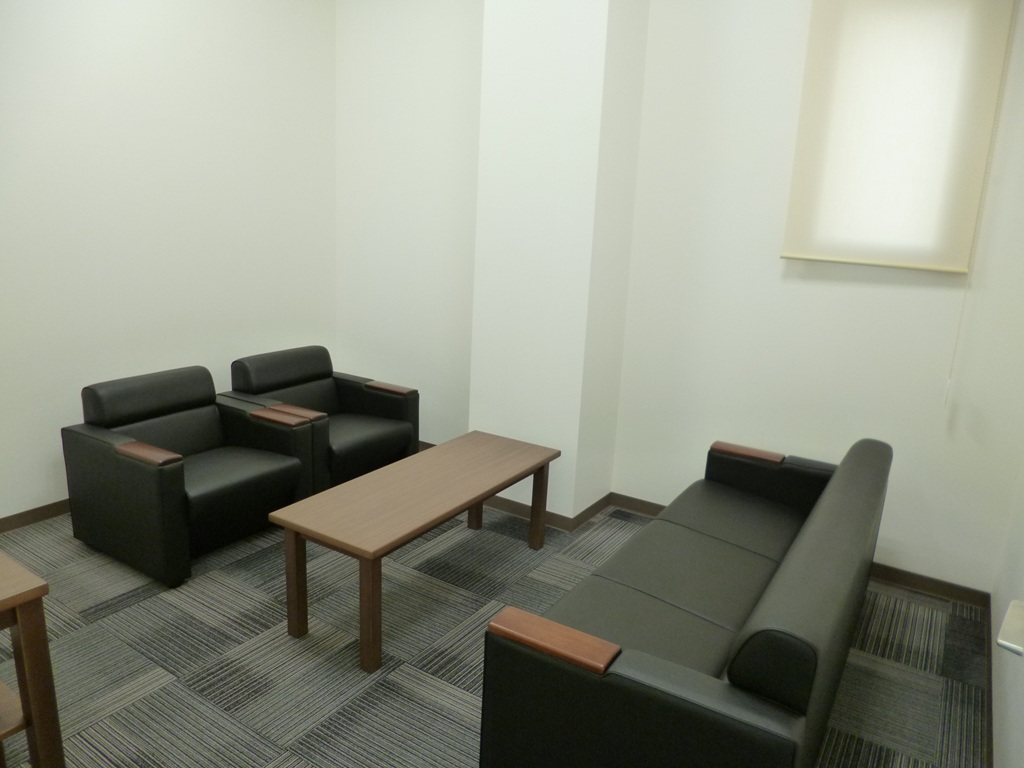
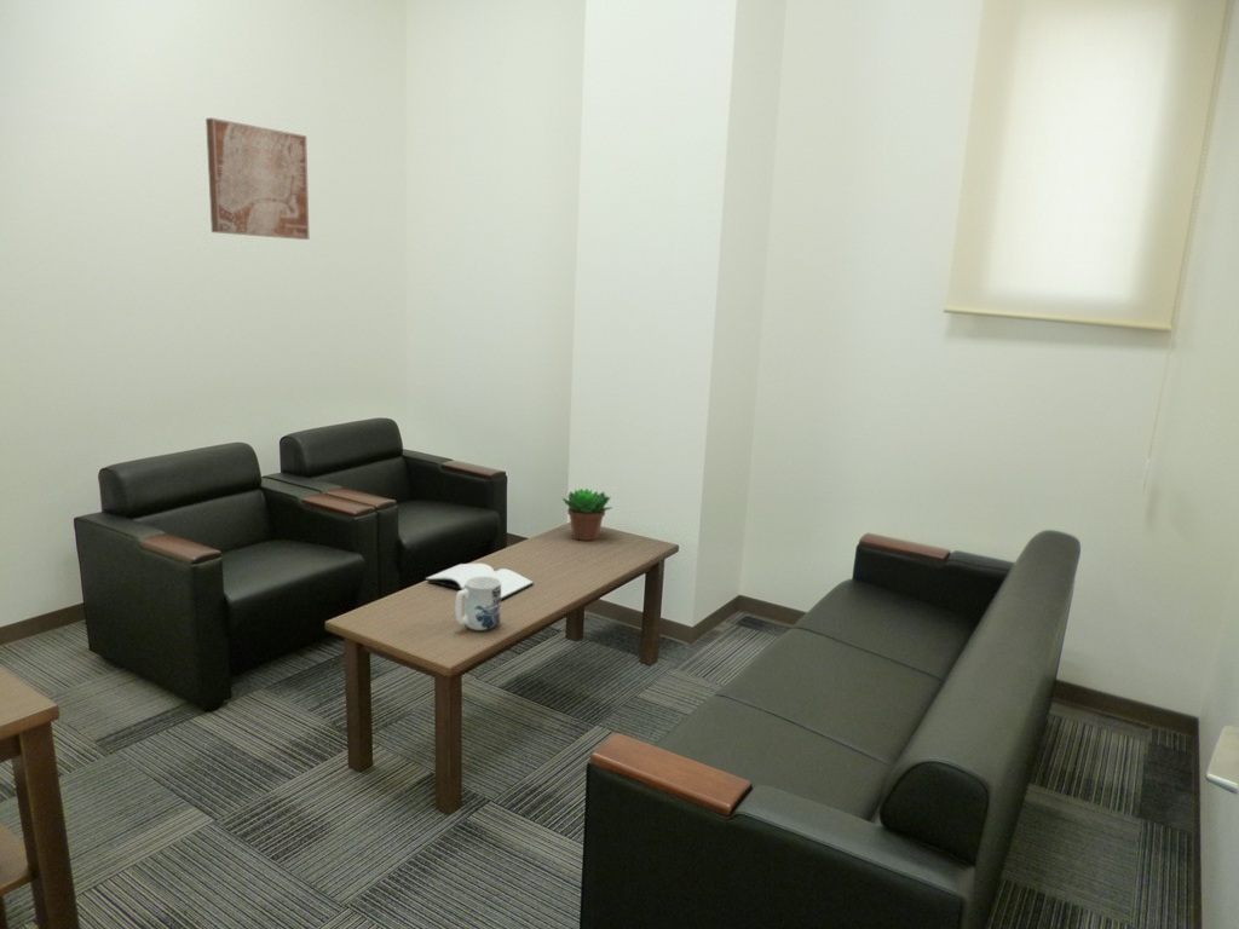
+ book (479, 576)
+ succulent plant (587, 512)
+ wall art (260, 181)
+ mug (479, 605)
